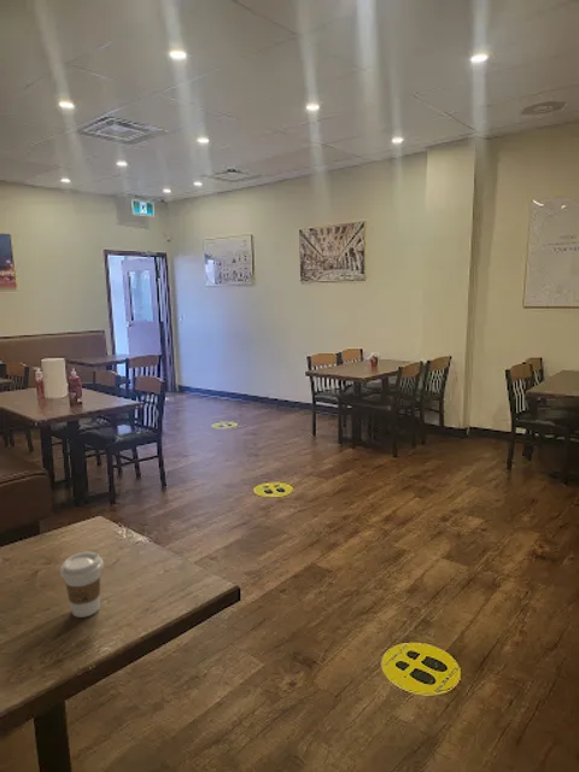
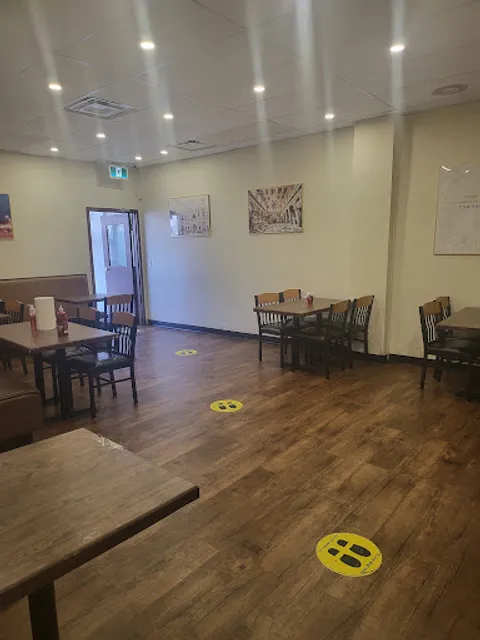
- coffee cup (83, 584)
